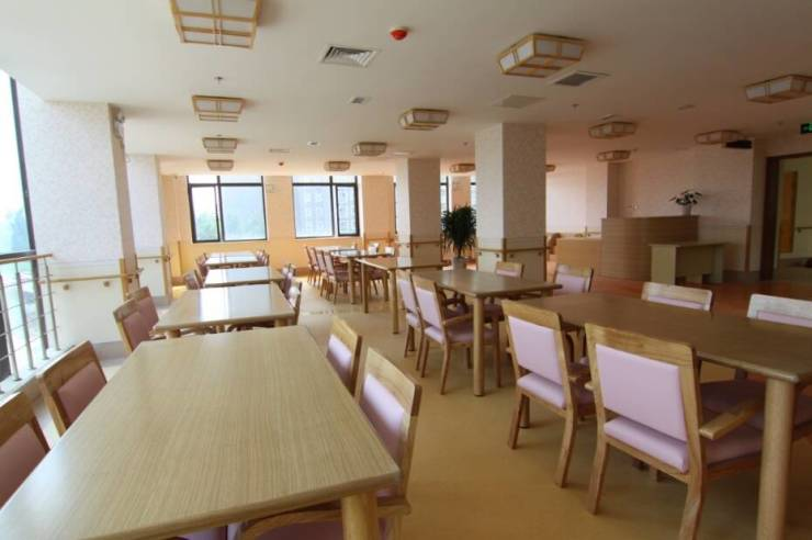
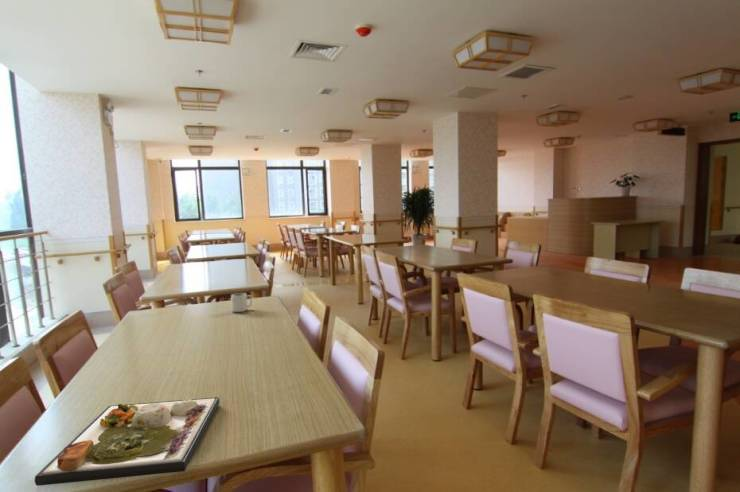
+ cup (241, 302)
+ dinner plate (141, 428)
